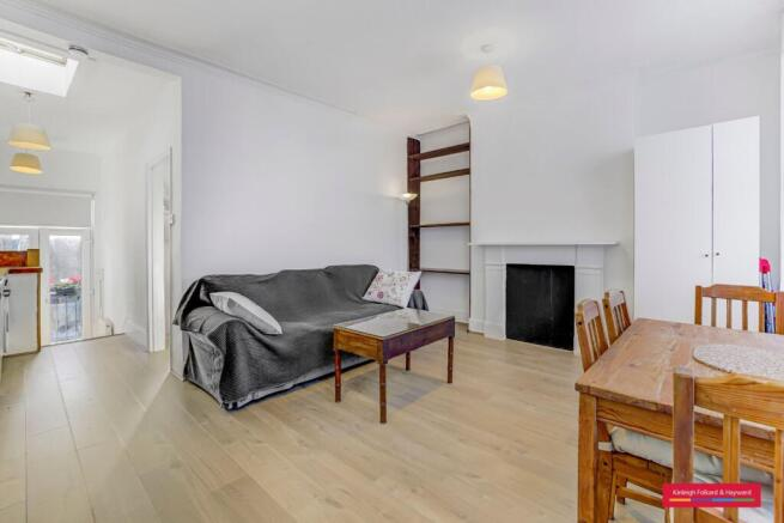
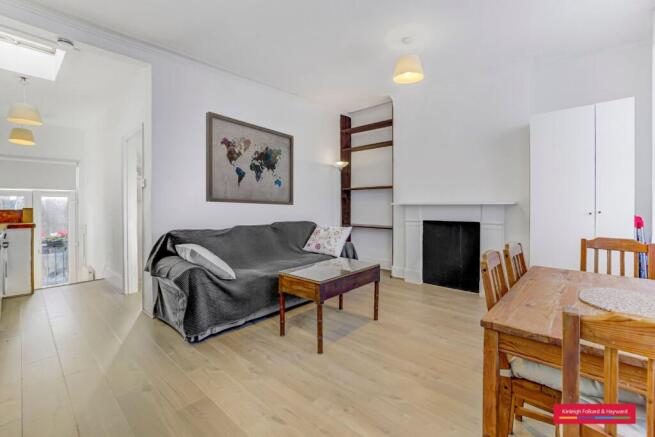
+ wall art (255, 164)
